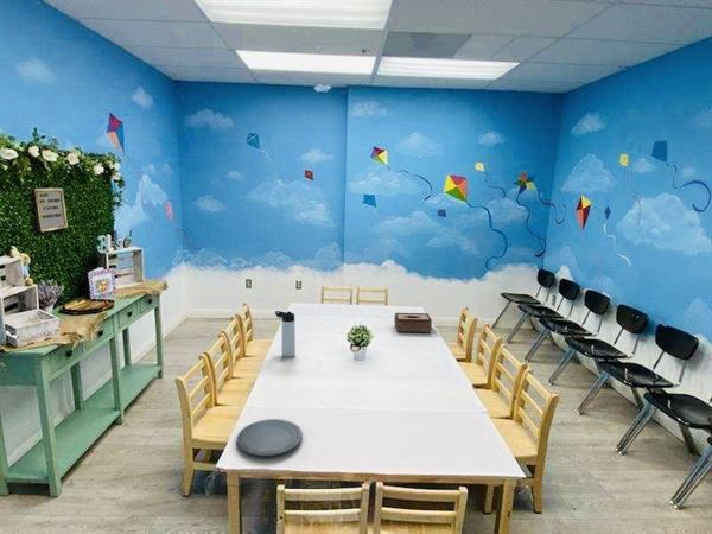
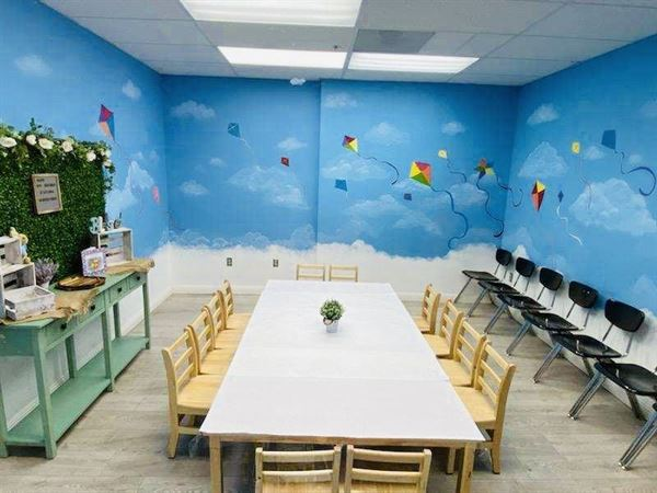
- tissue box (412, 322)
- plate (269, 437)
- thermos bottle (285, 333)
